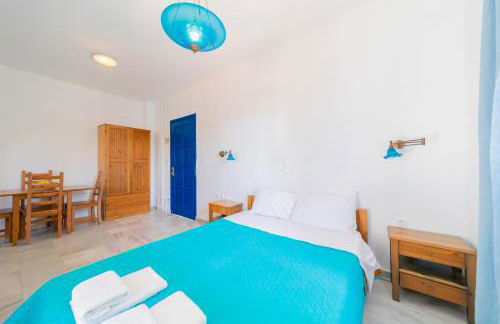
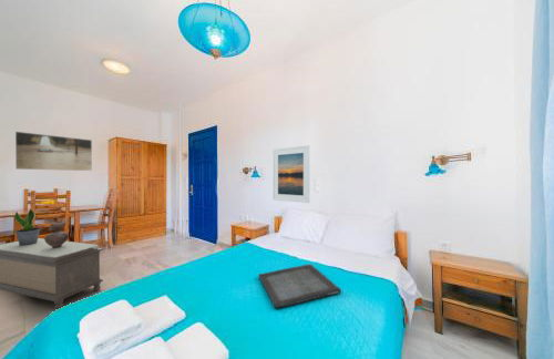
+ vessel (57, 234)
+ potted plant (28, 226)
+ serving tray (296, 281)
+ bench (43, 268)
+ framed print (57, 153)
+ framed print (290, 174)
